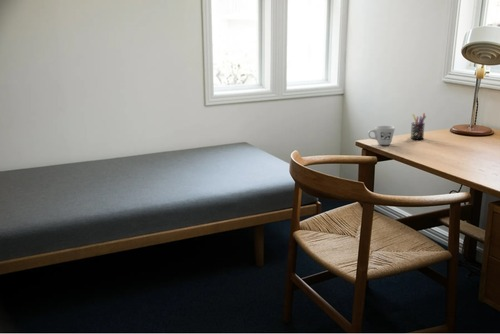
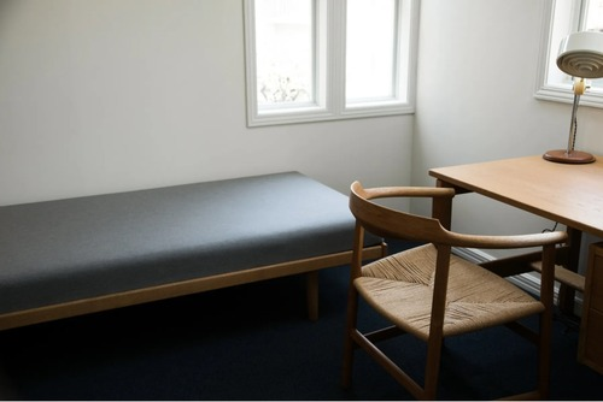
- pen holder (419, 125)
- mug (380, 135)
